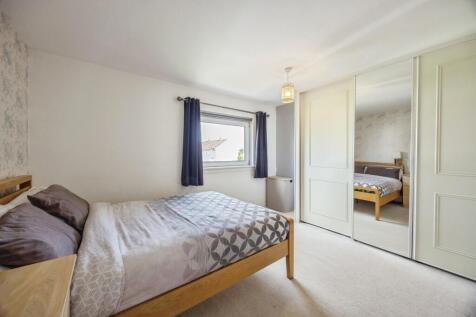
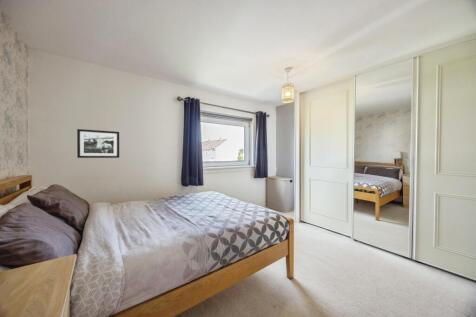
+ picture frame (99, 144)
